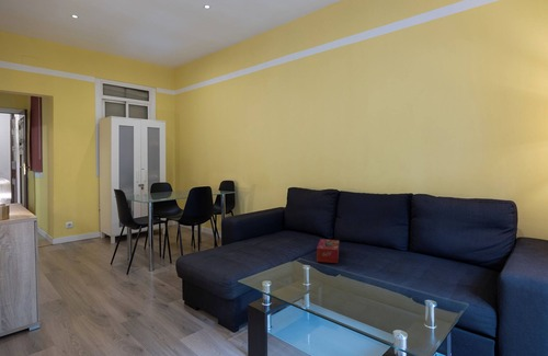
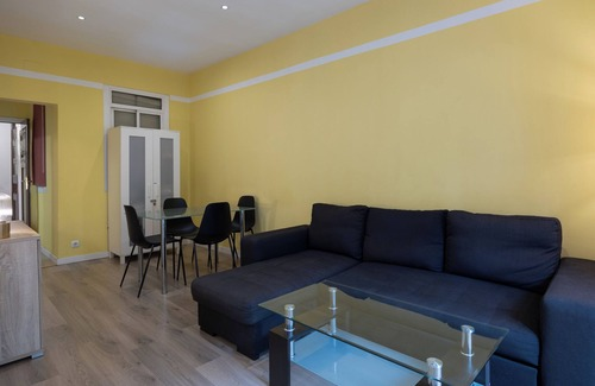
- tissue box (328, 250)
